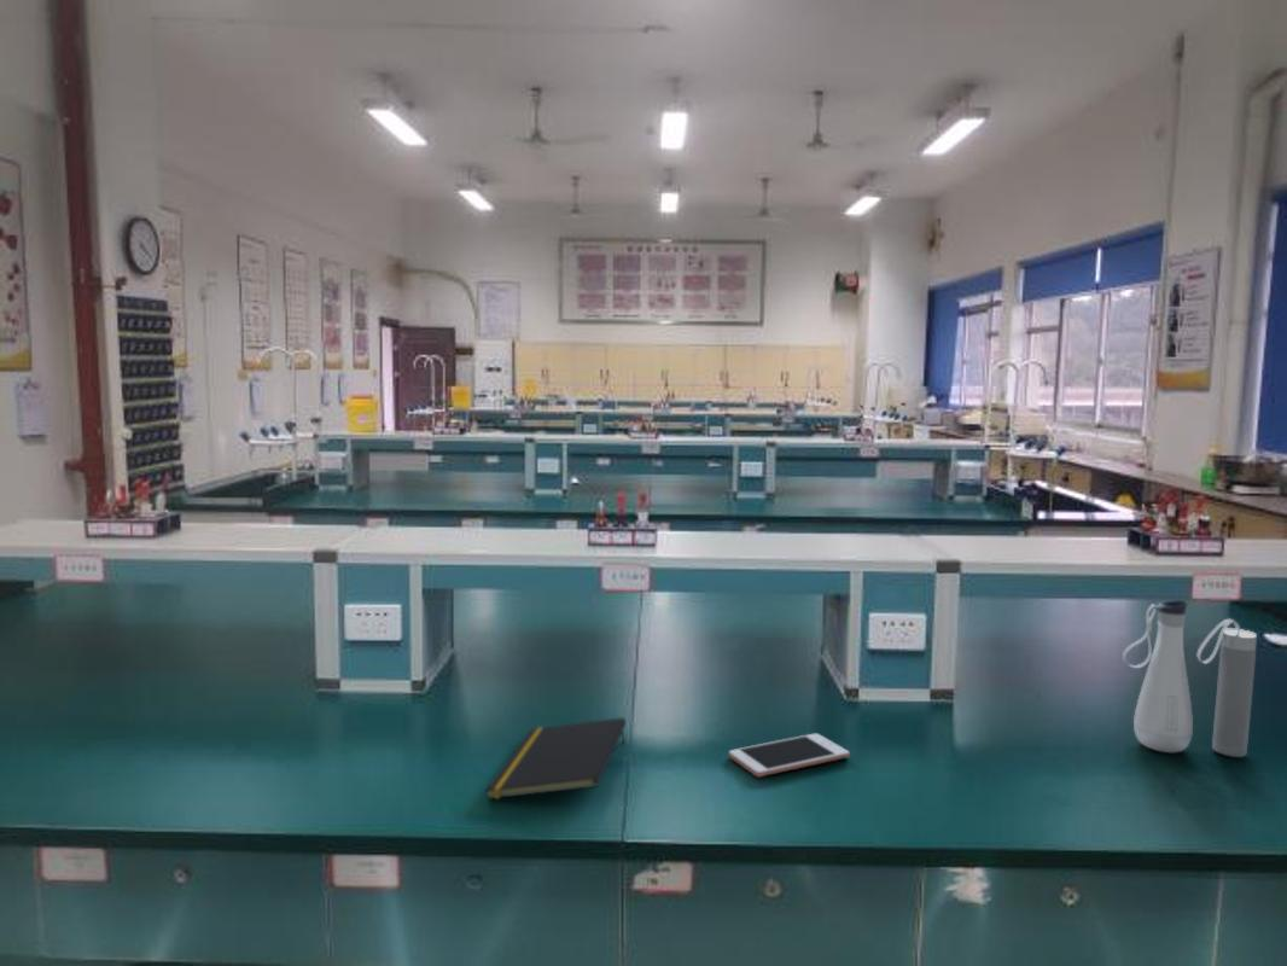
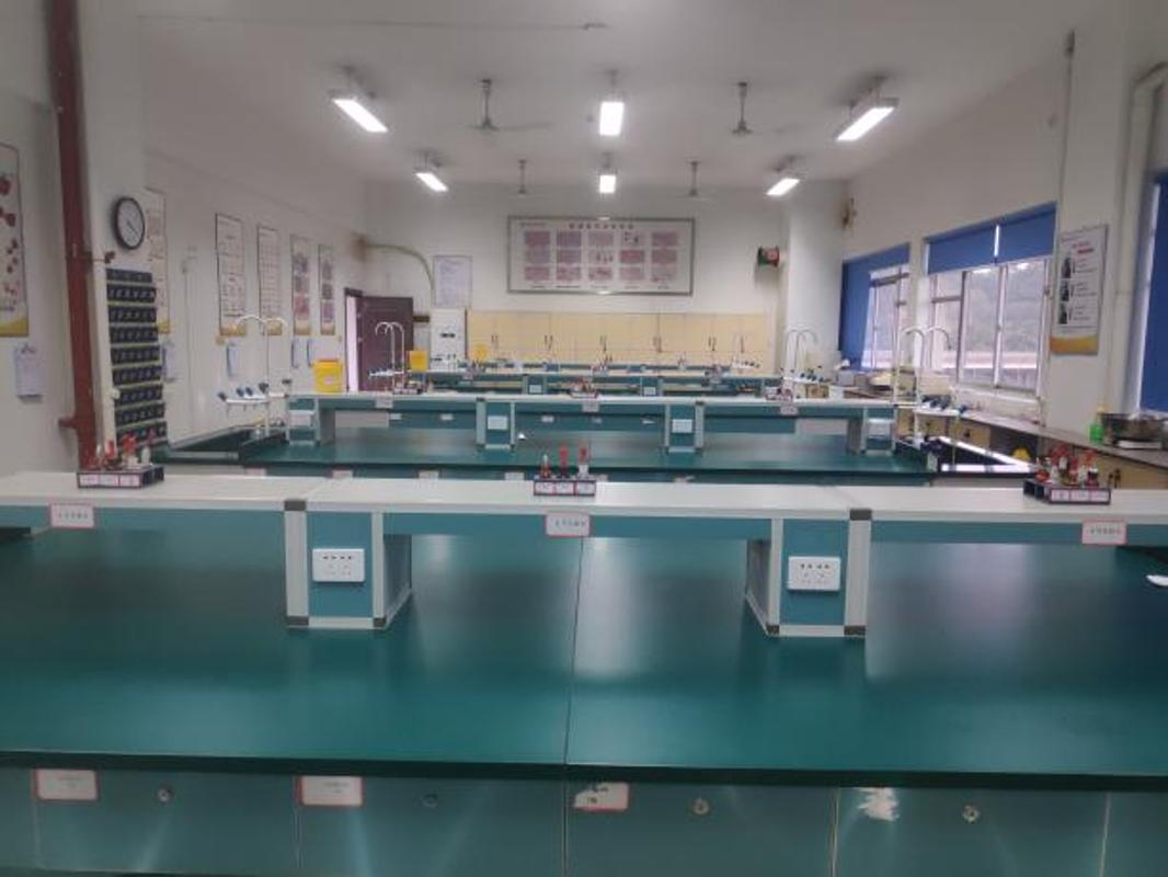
- water bottle (1186, 675)
- notepad (560, 755)
- cell phone (788, 753)
